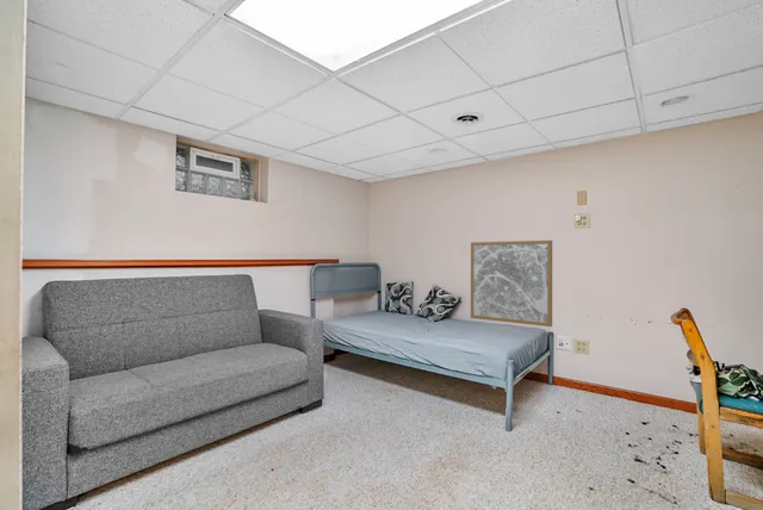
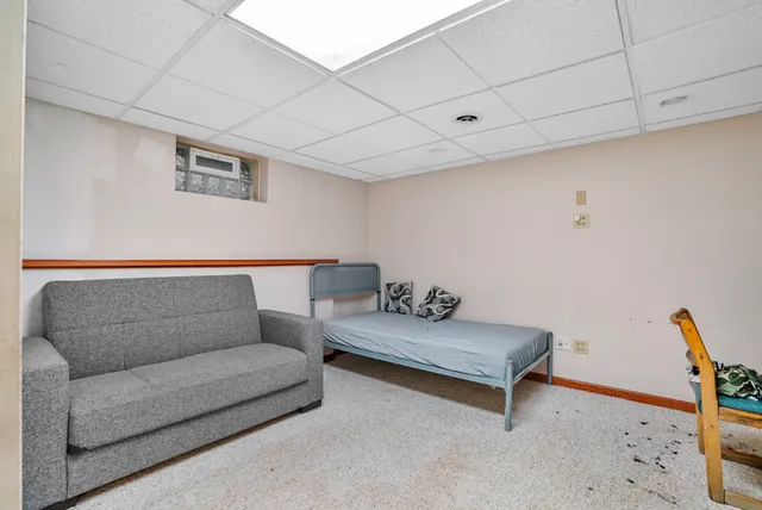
- wall art (508, 281)
